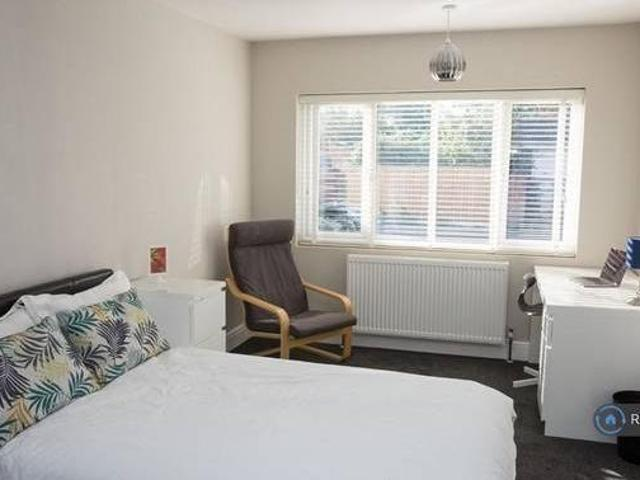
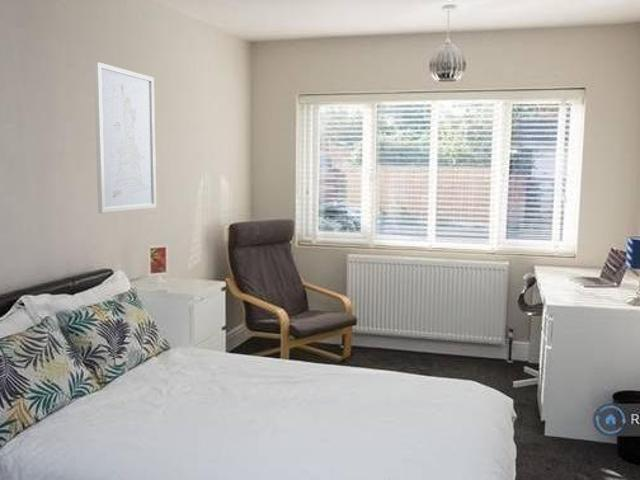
+ wall art (127, 141)
